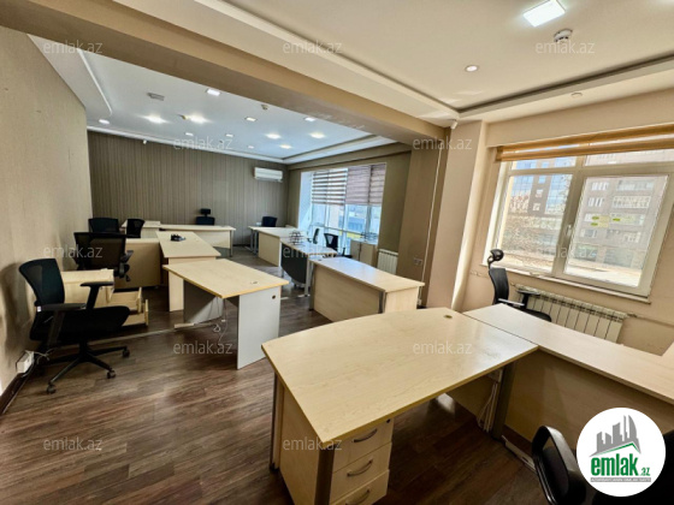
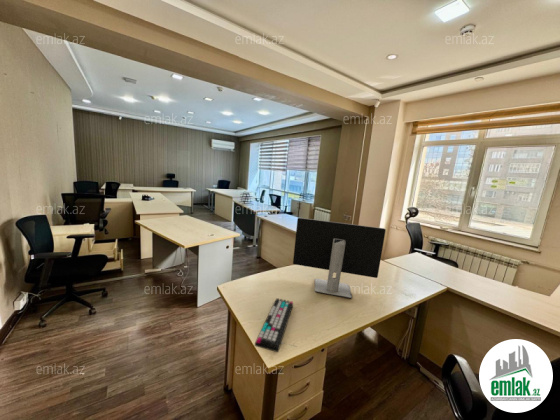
+ keyboard (283, 322)
+ monitor (335, 257)
